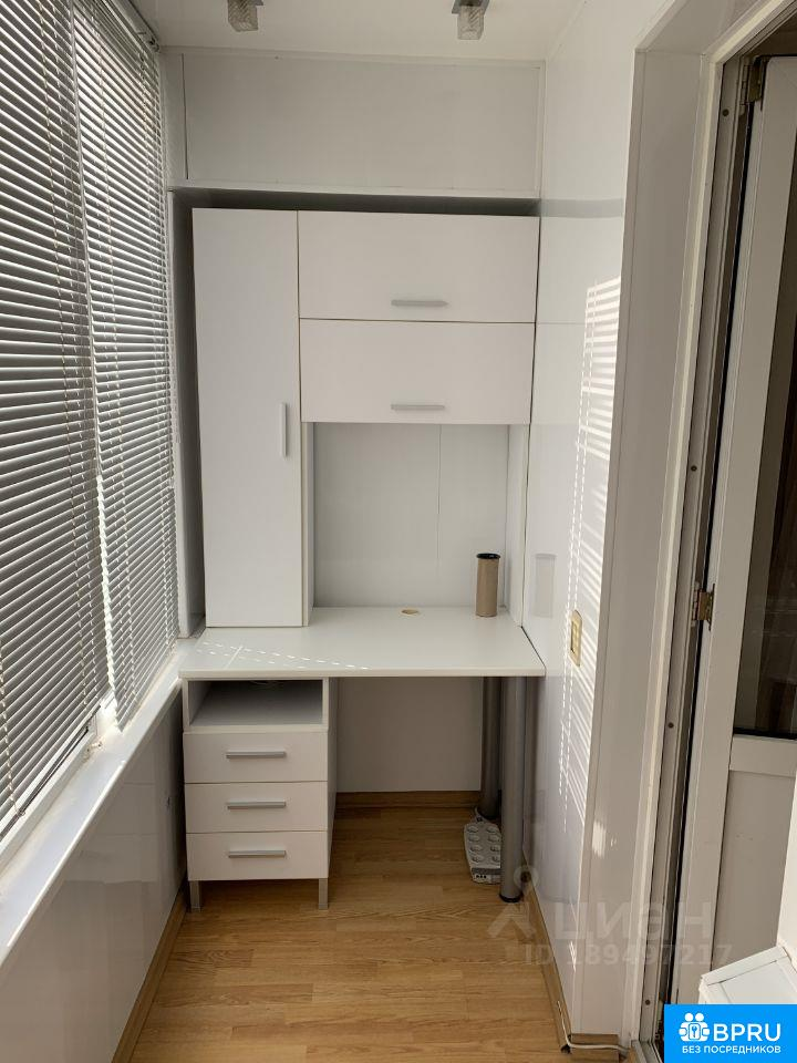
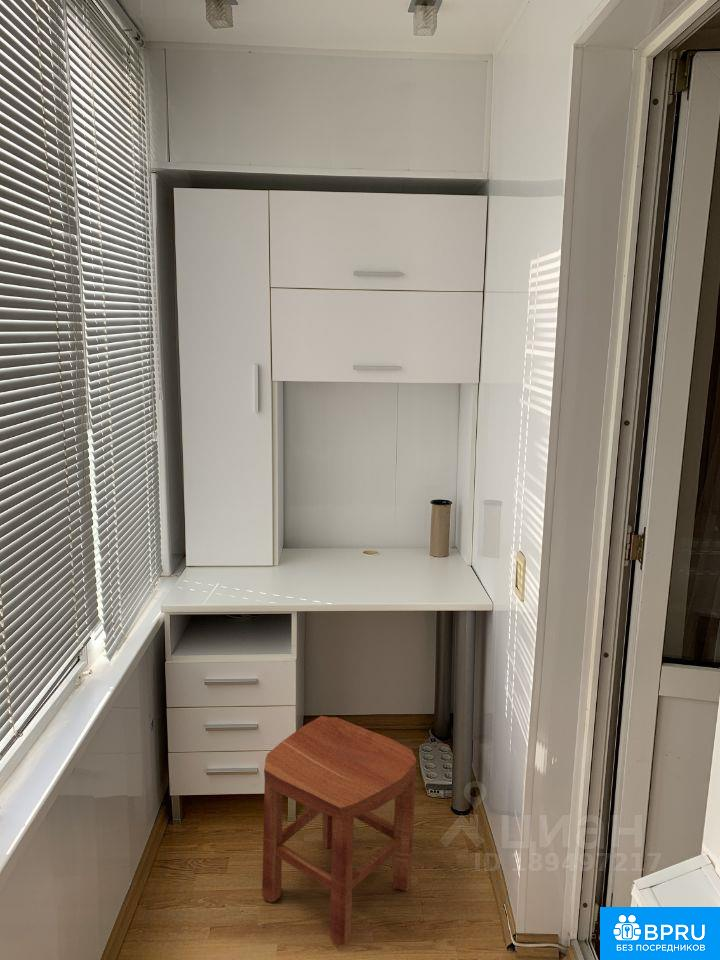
+ stool (337, 822)
